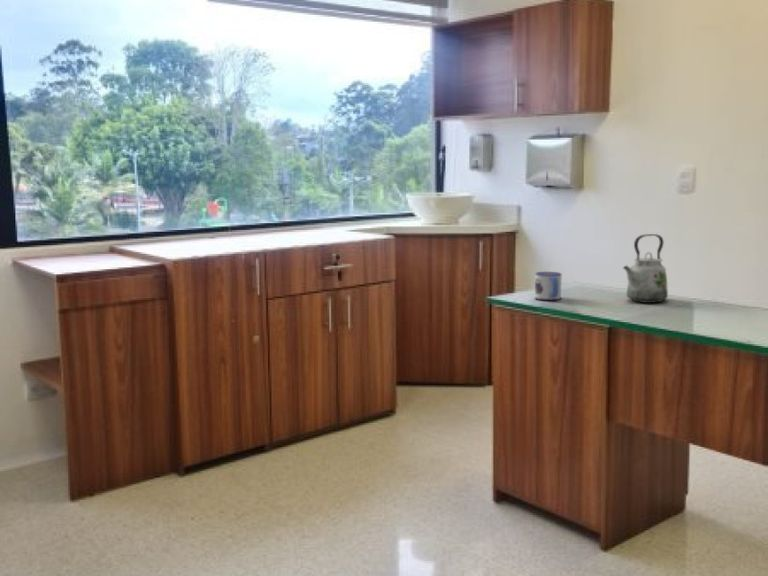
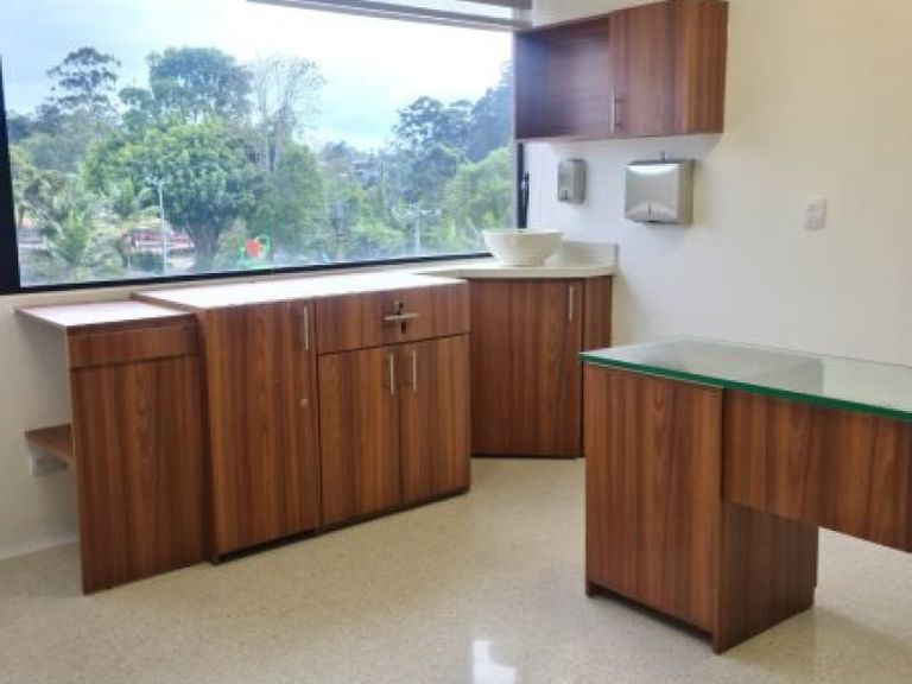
- mug (549, 286)
- kettle (642, 268)
